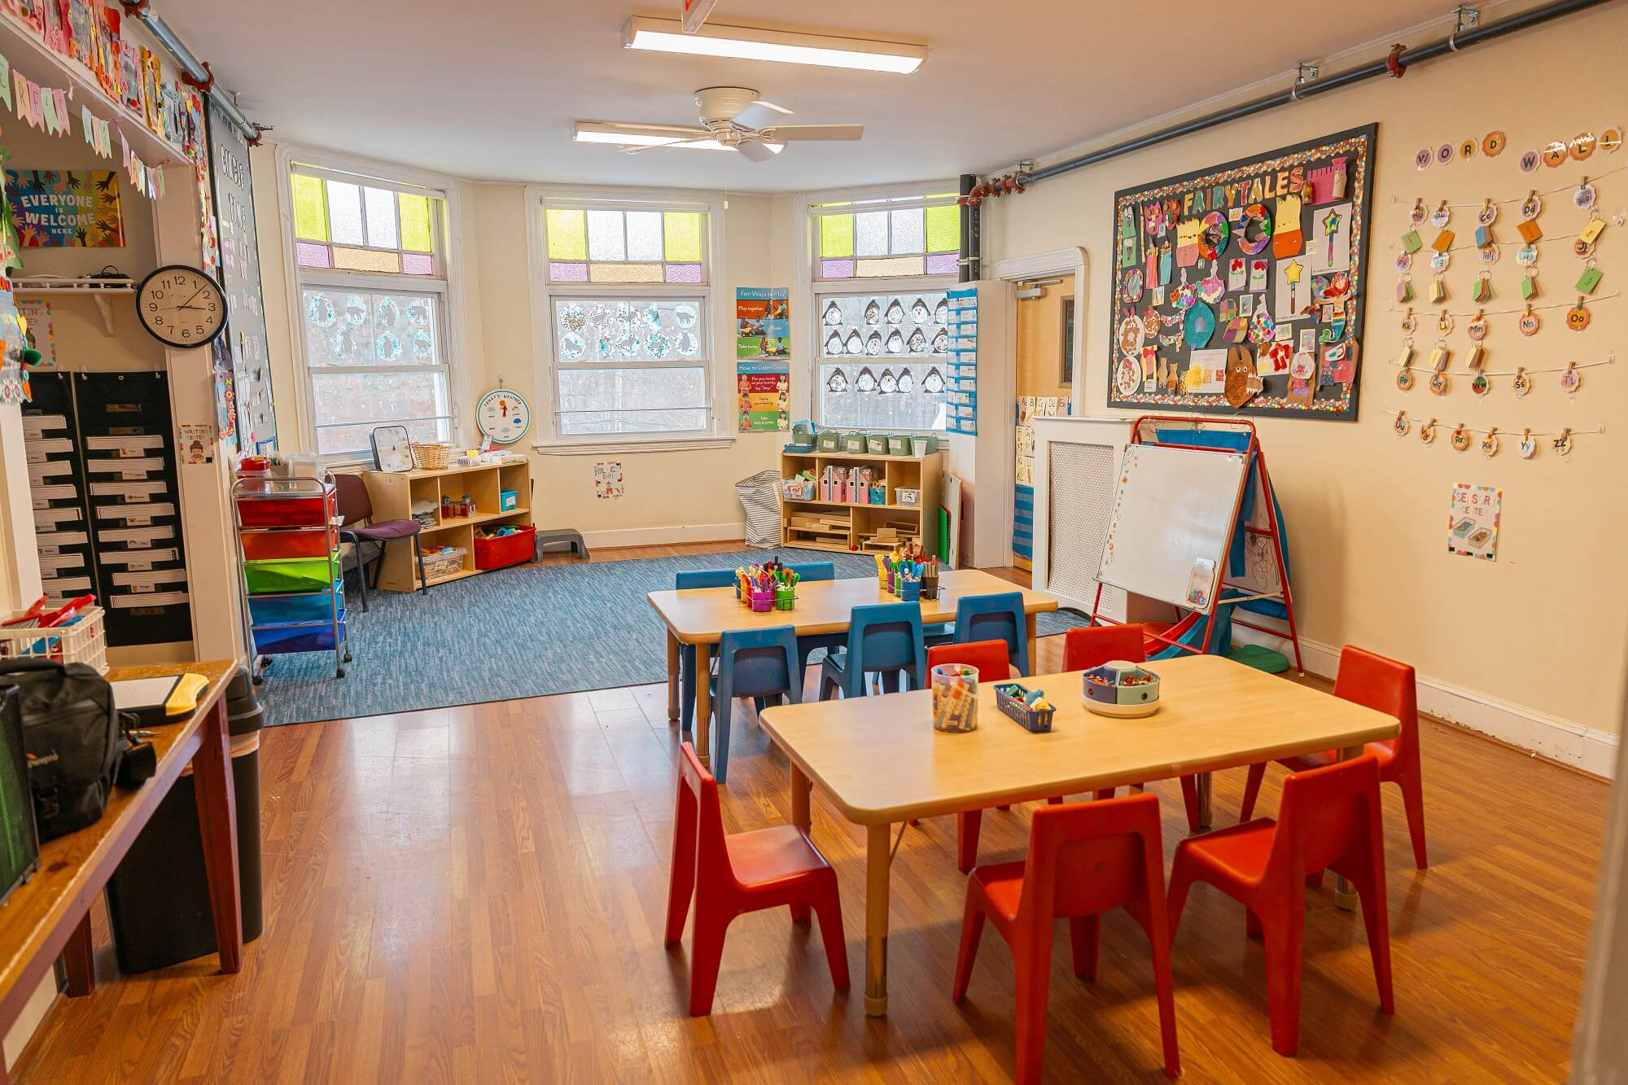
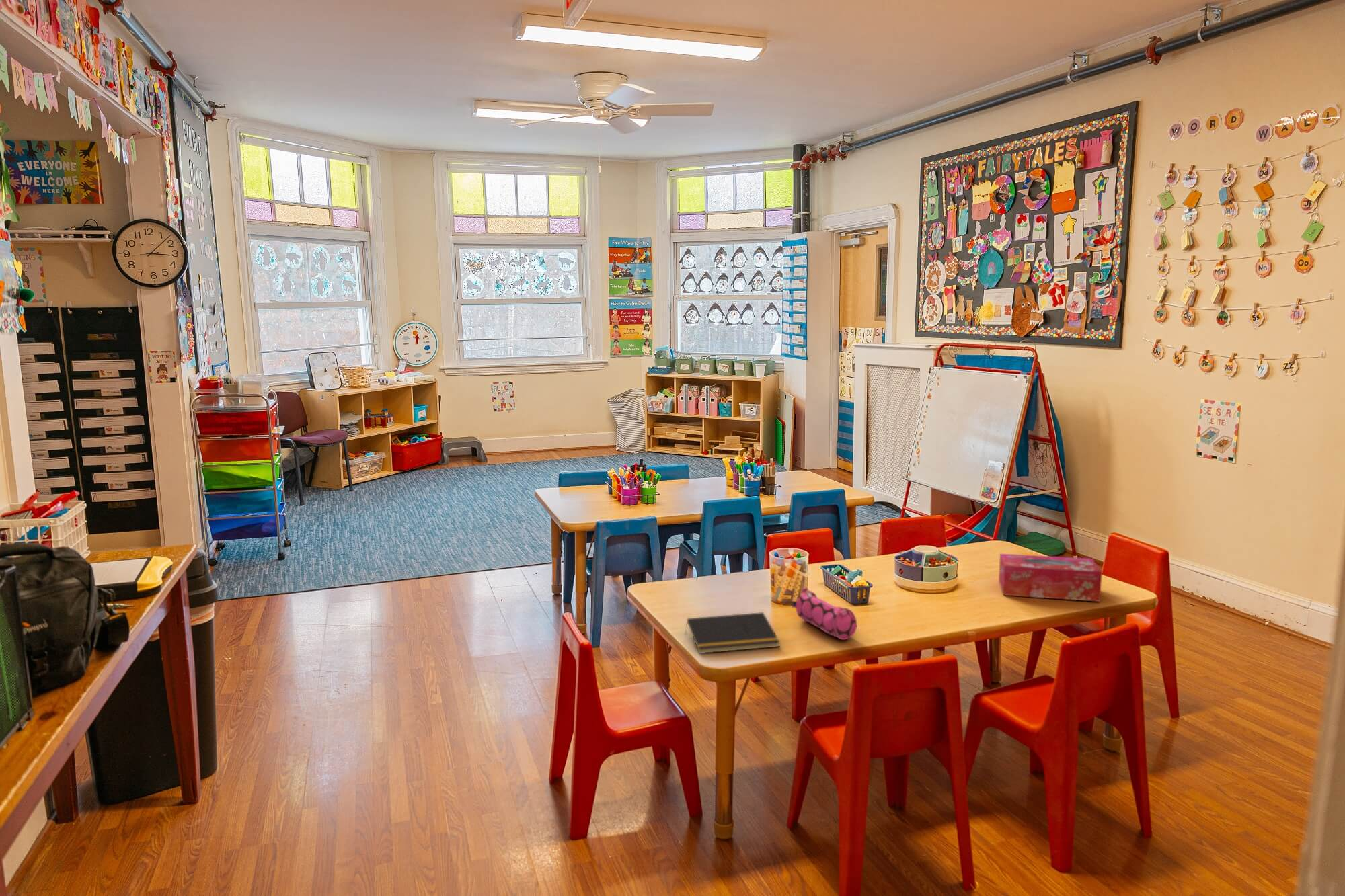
+ pencil case (824, 613)
+ tissue box (1048, 576)
+ notepad (732, 632)
